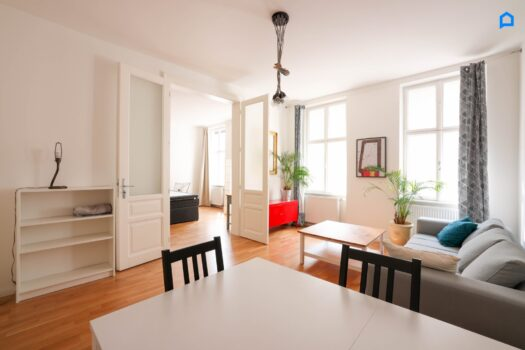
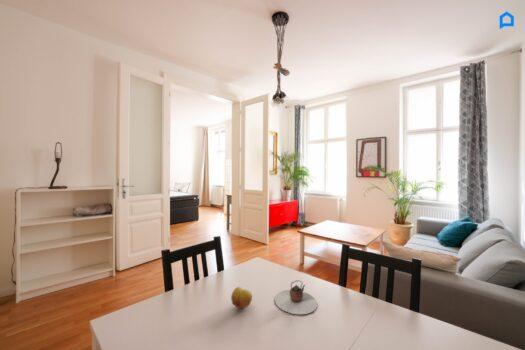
+ fruit (241, 297)
+ teapot (295, 291)
